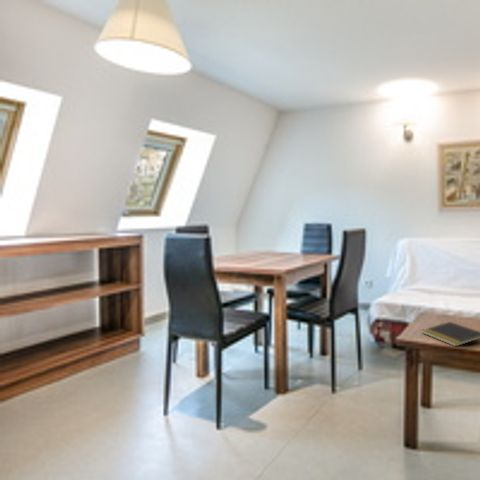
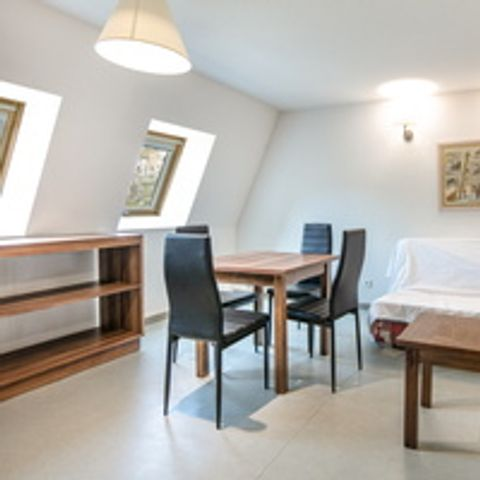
- notepad (452, 333)
